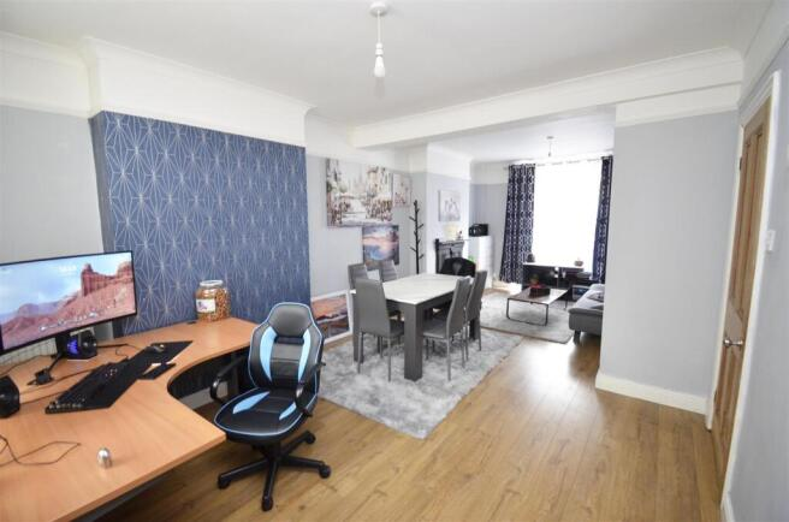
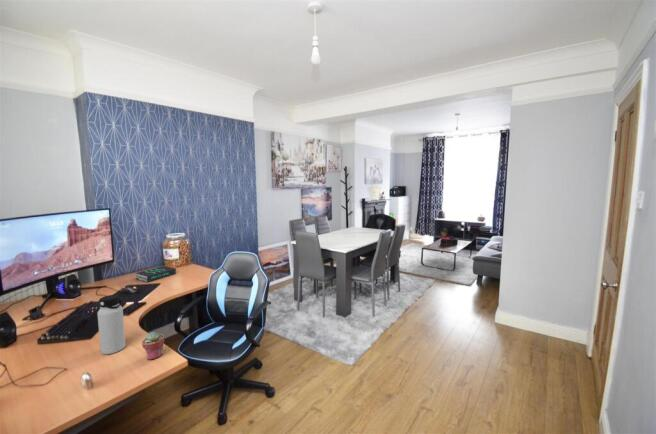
+ potted succulent (153, 344)
+ water bottle (111, 323)
+ book (156, 273)
